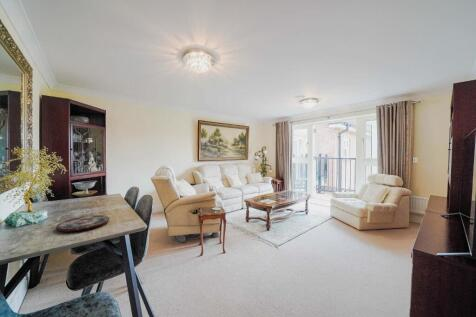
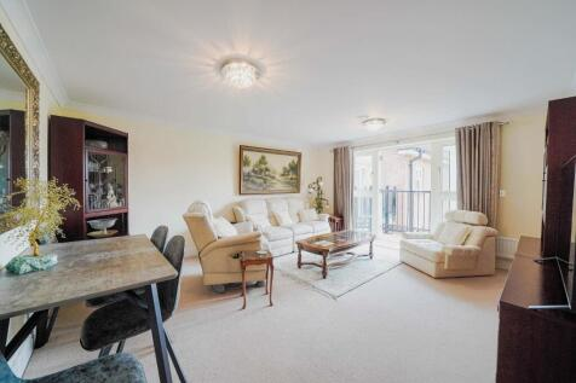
- plate (84, 222)
